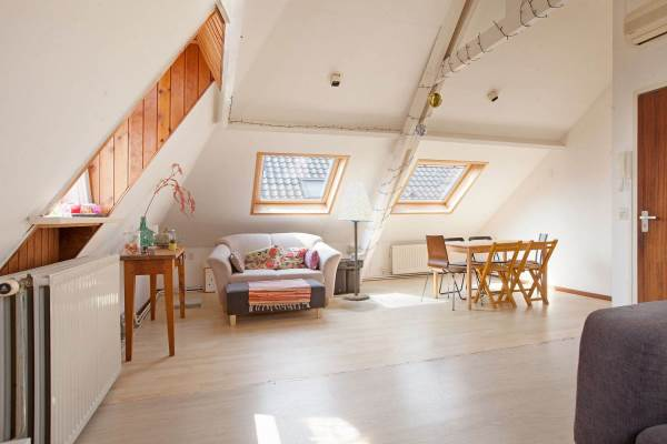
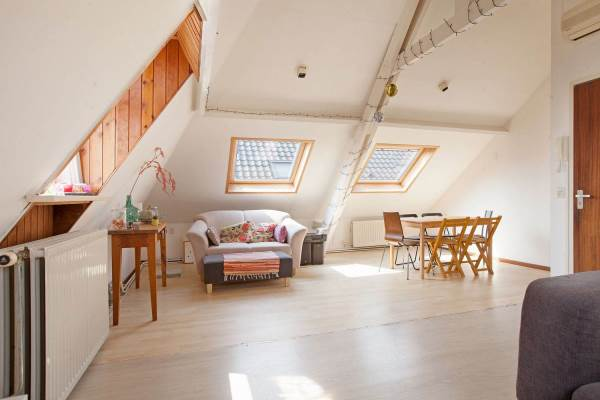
- floor lamp (356, 240)
